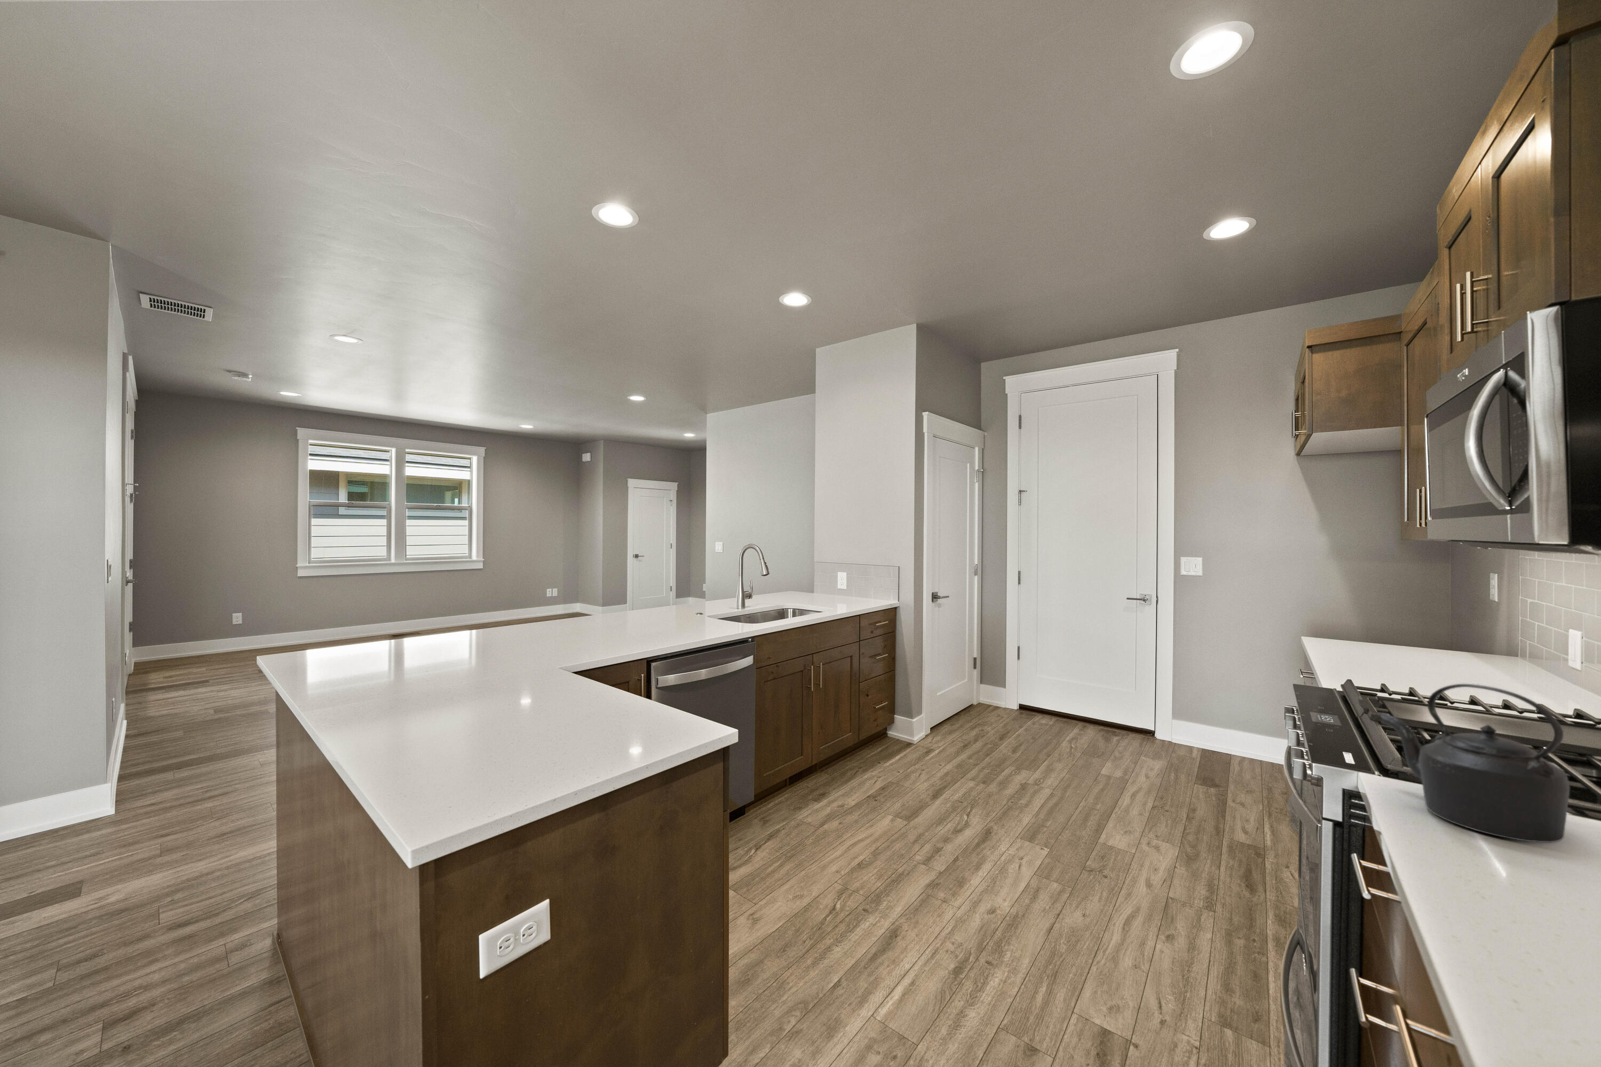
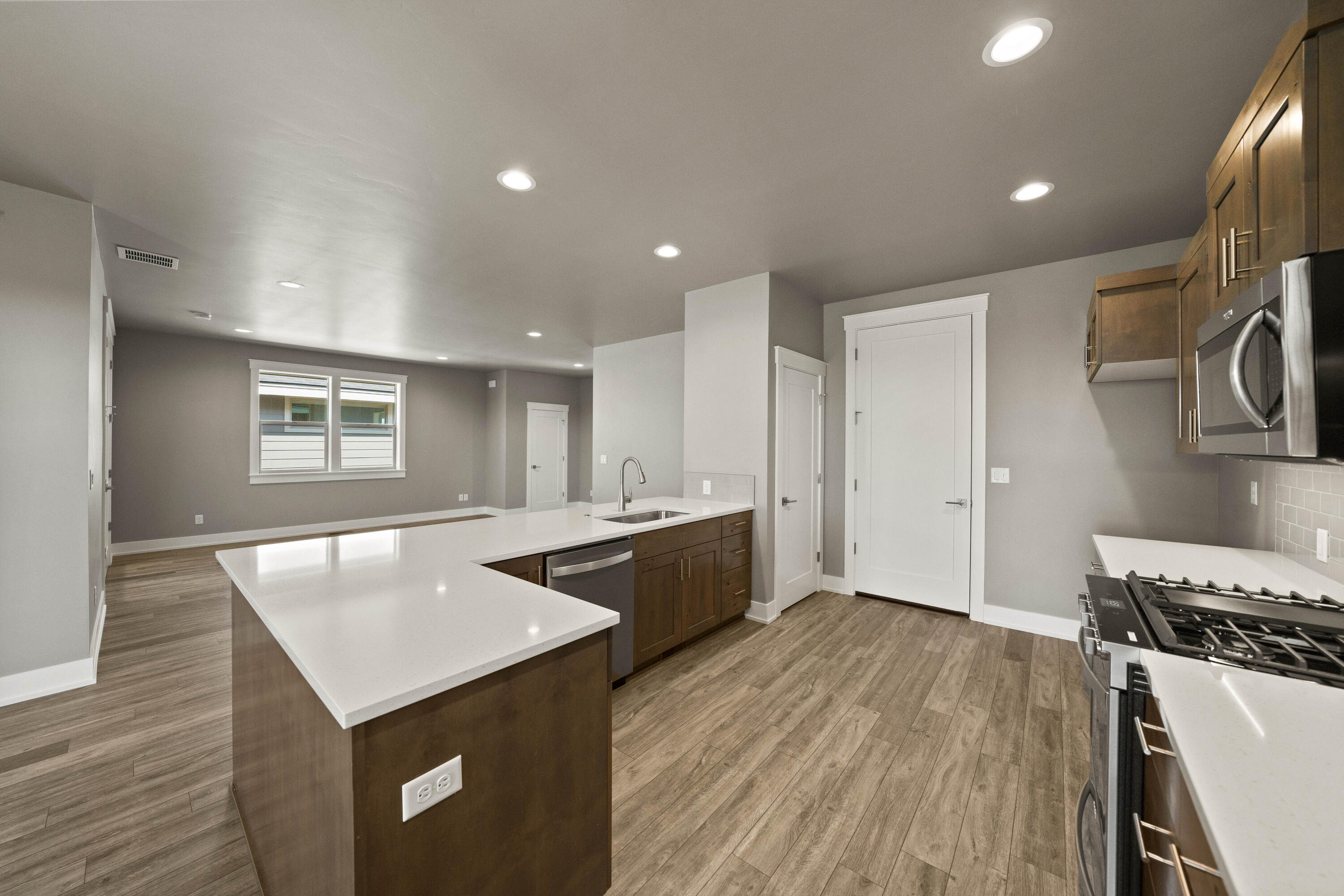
- kettle (1459, 744)
